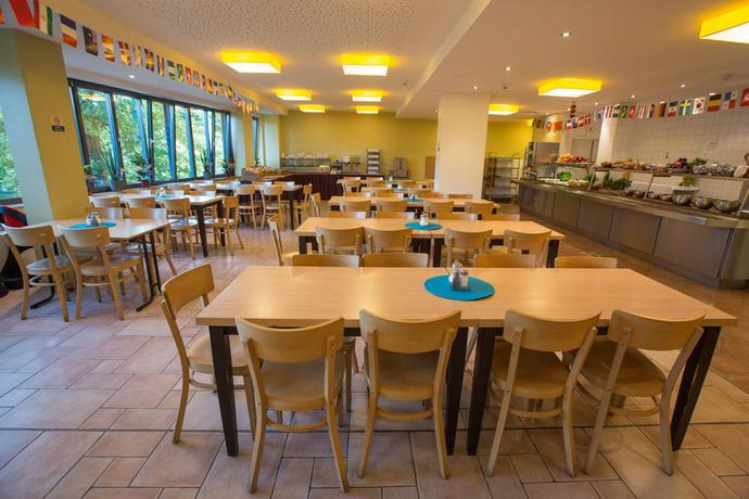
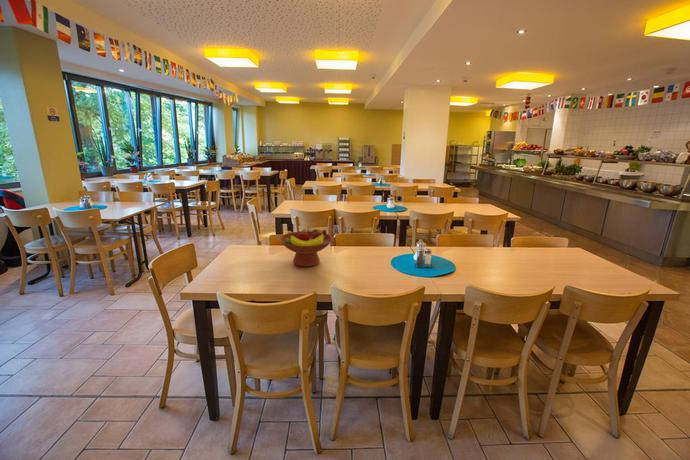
+ fruit bowl (306, 245)
